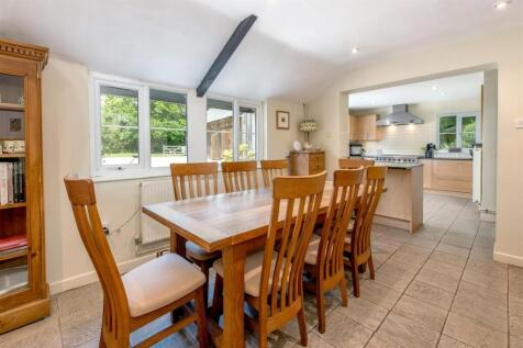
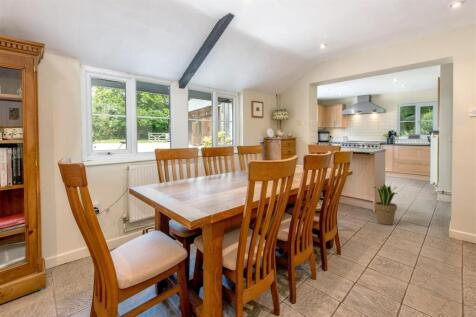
+ potted plant (386, 203)
